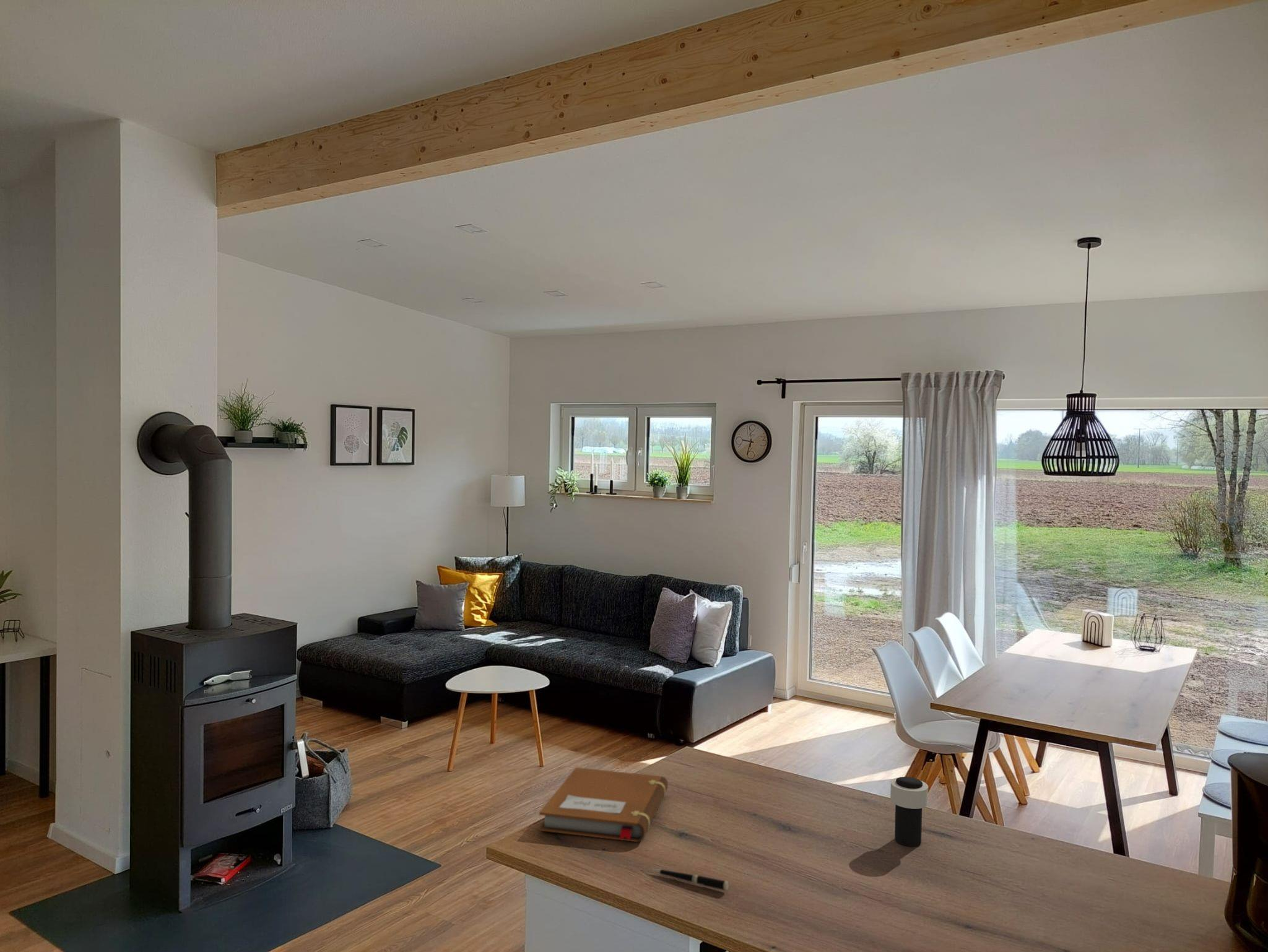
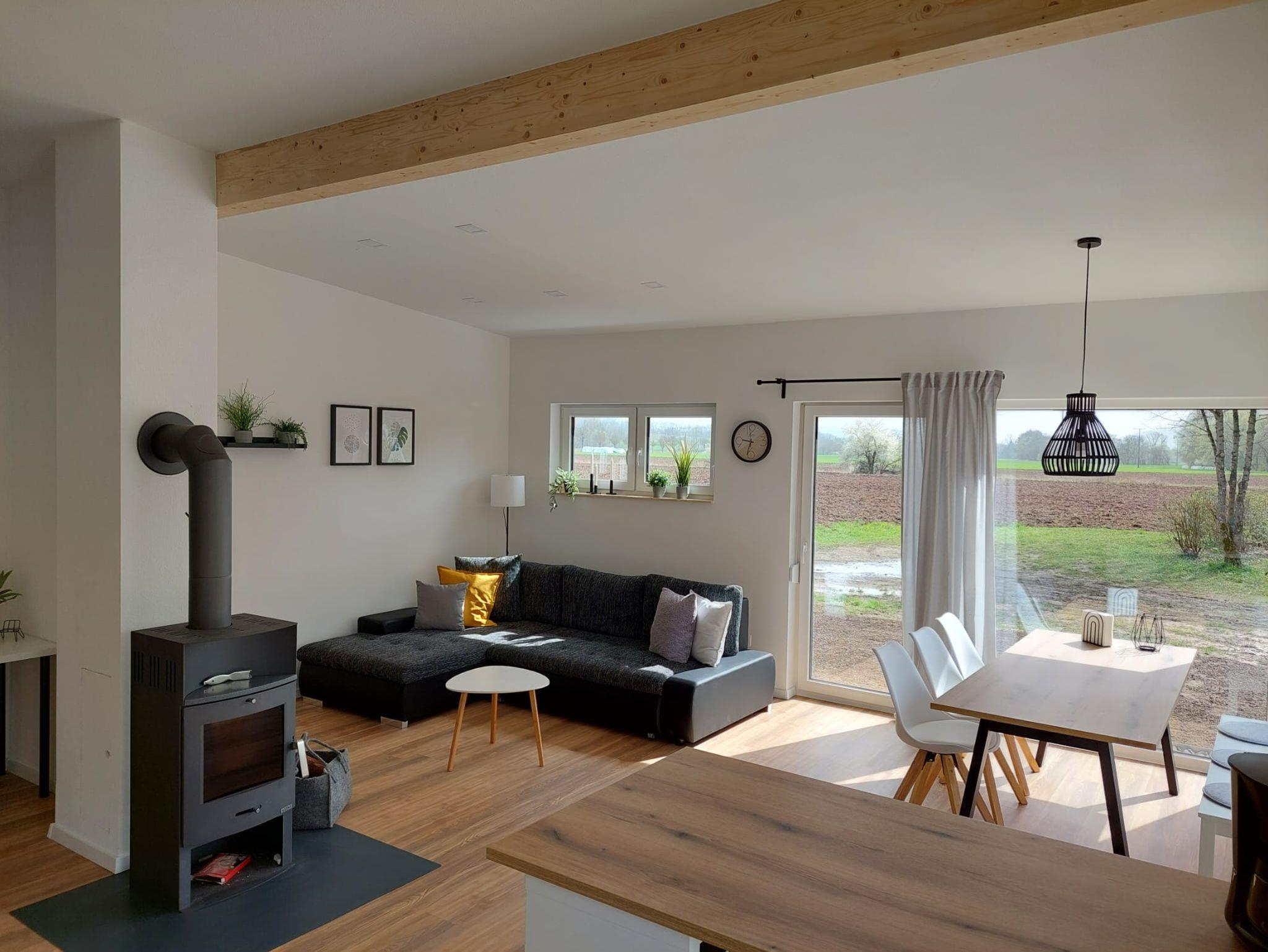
- cup (908, 811)
- pen (688, 876)
- notebook (606, 803)
